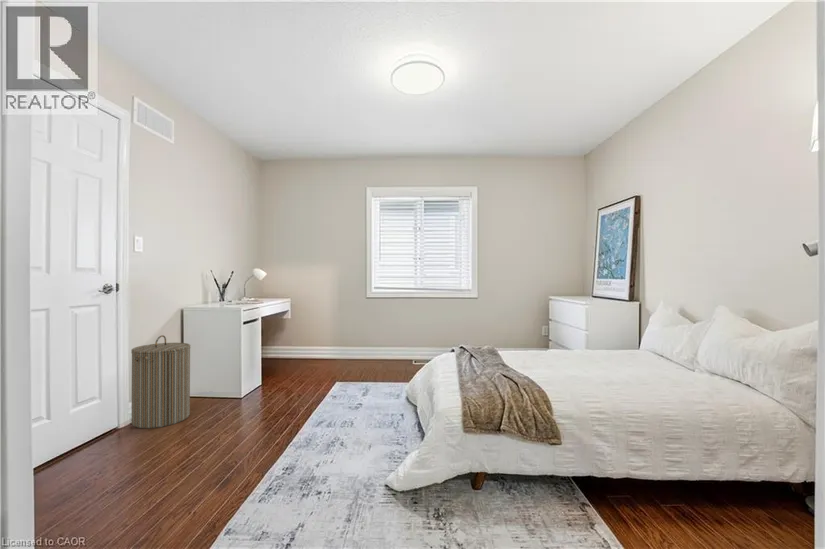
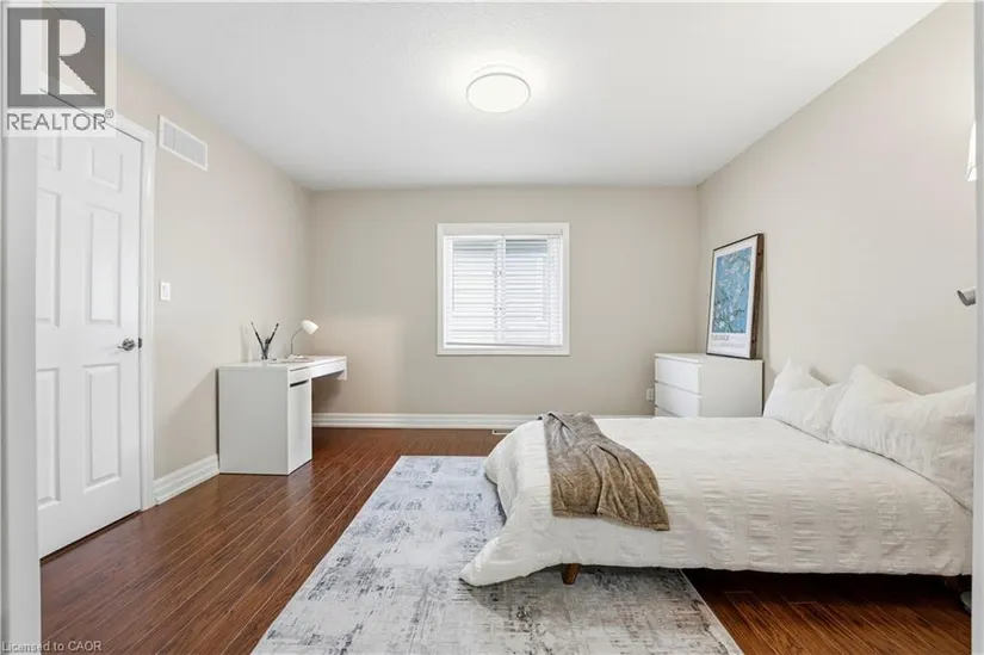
- laundry hamper (161, 377)
